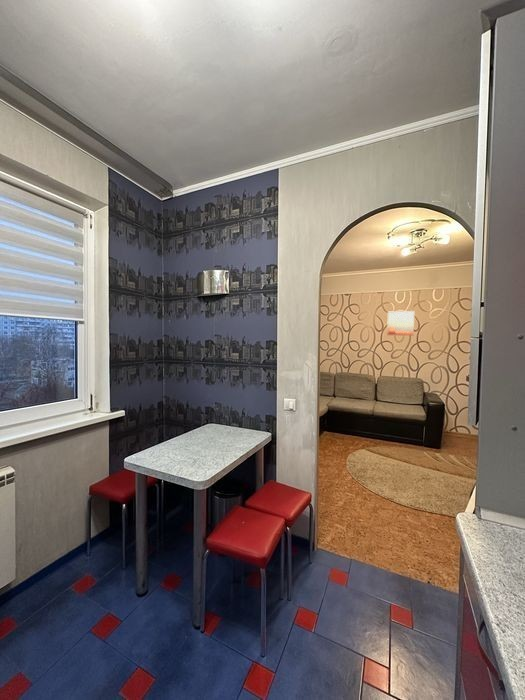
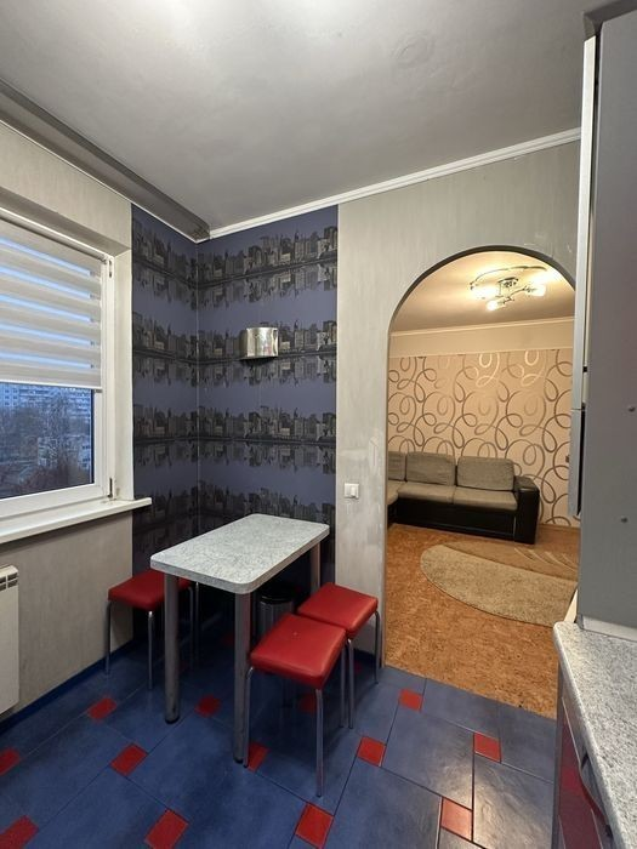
- wall art (400, 323)
